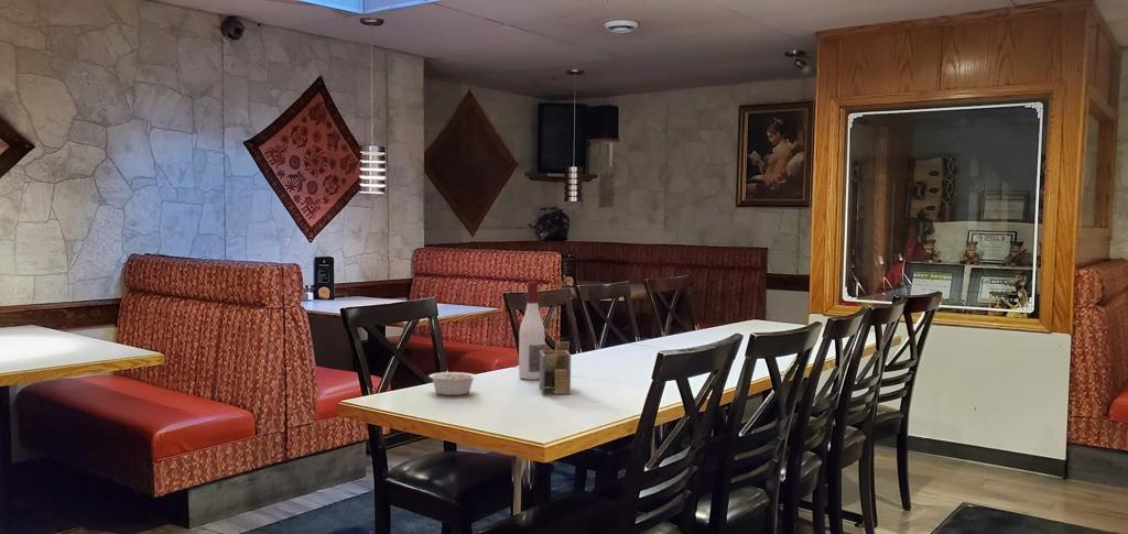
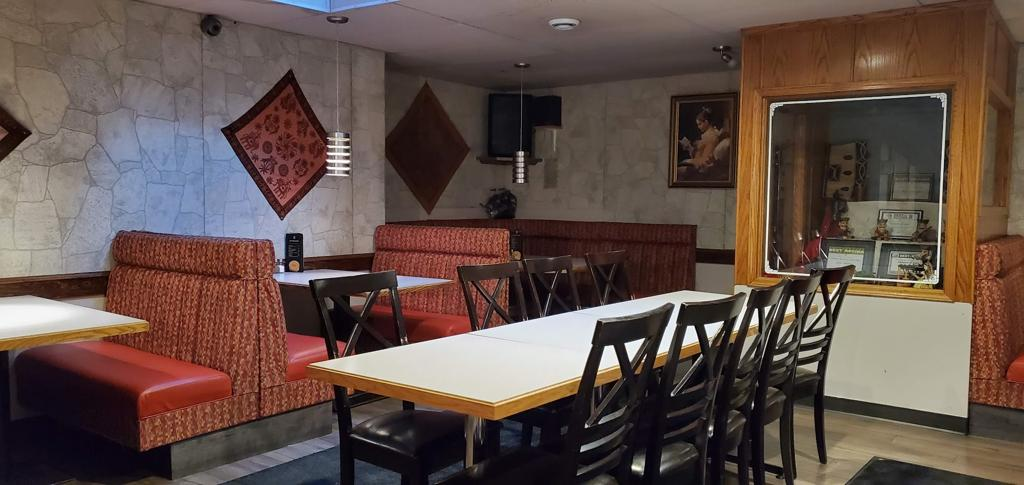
- legume (454, 382)
- napkin holder (554, 364)
- alcohol (532, 329)
